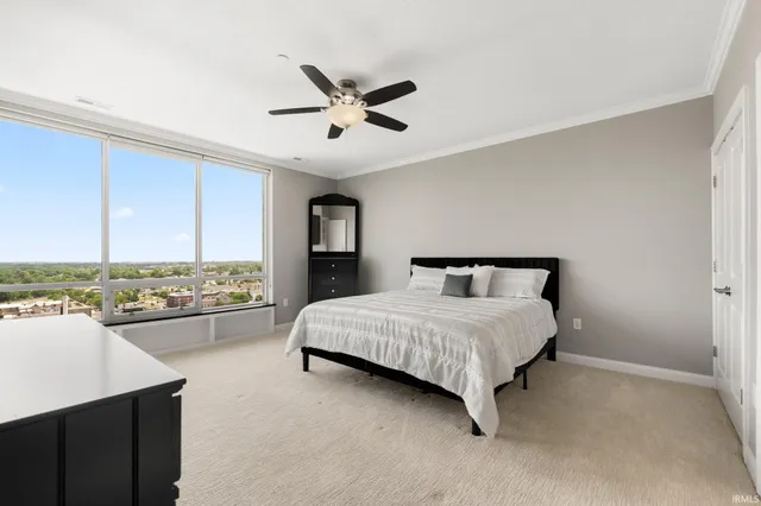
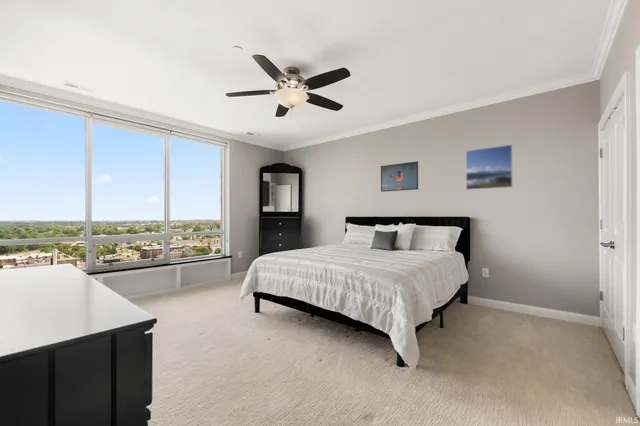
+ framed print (398, 177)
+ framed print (488, 168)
